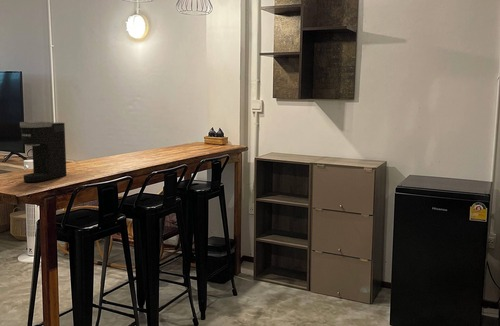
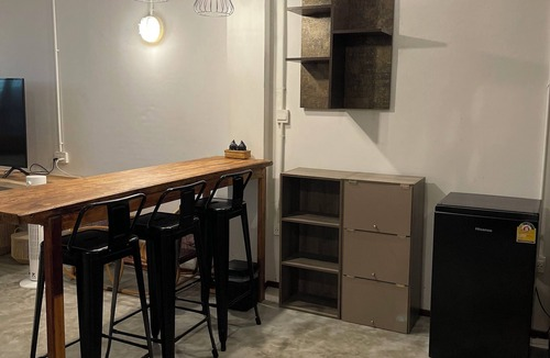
- coffee maker (44, 150)
